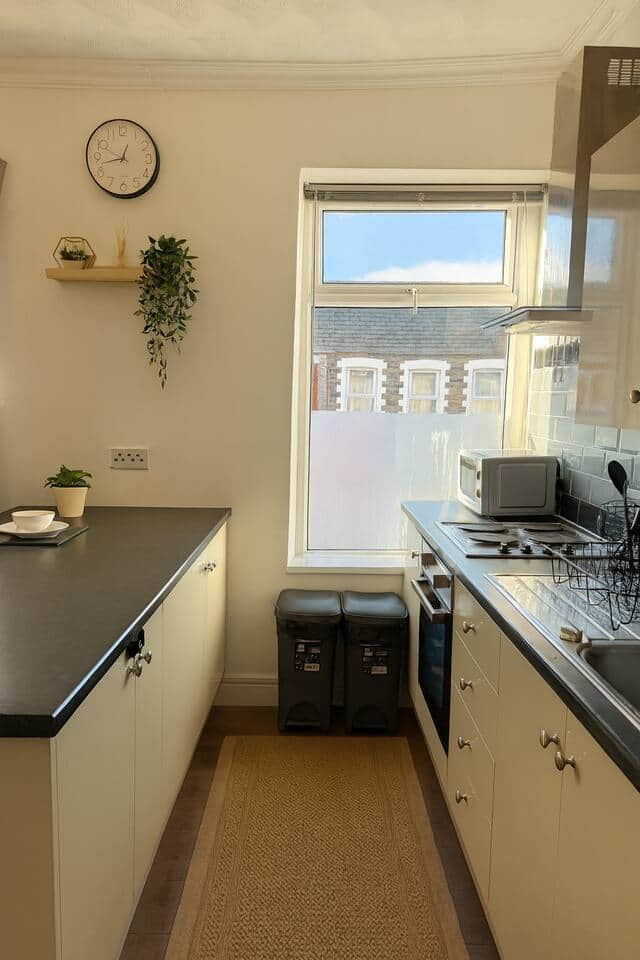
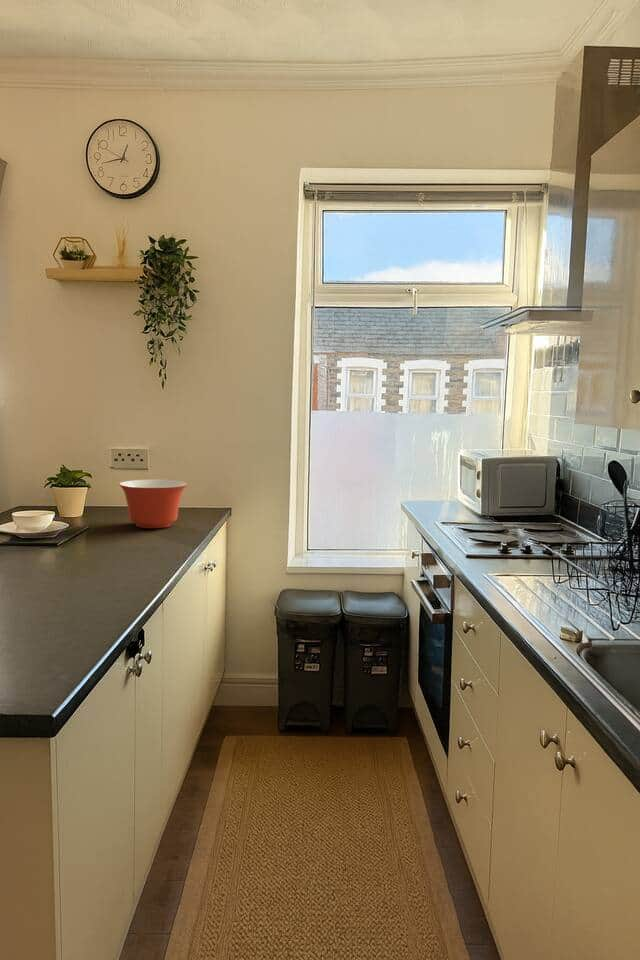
+ mixing bowl (153, 504)
